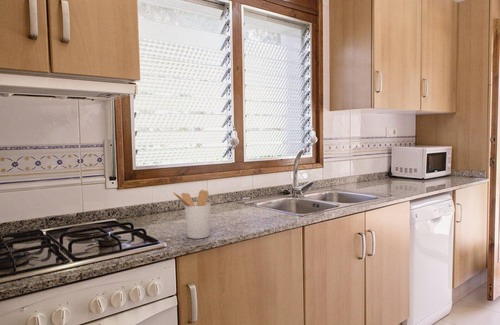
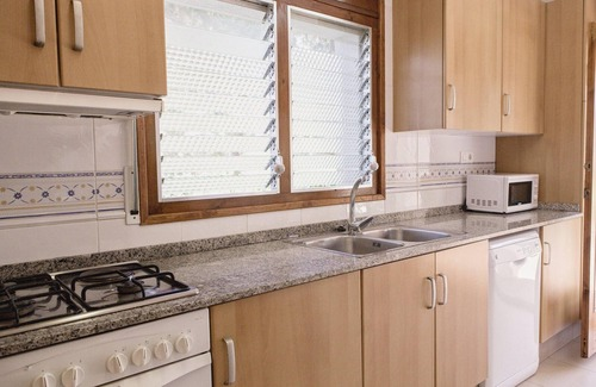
- utensil holder (191, 213)
